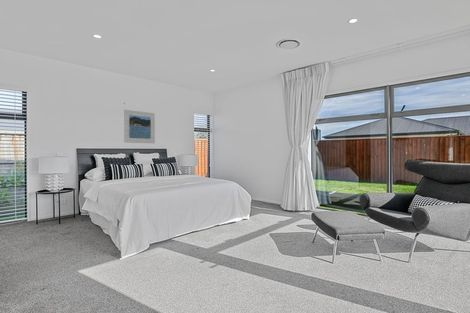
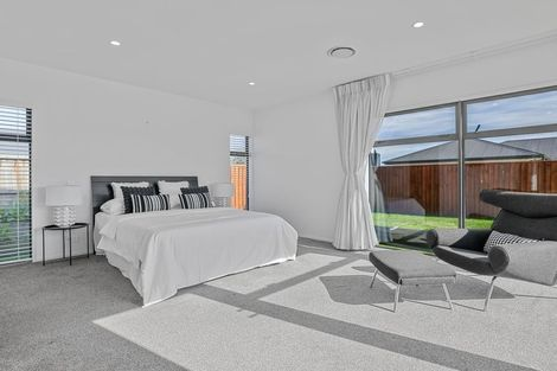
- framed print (140, 127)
